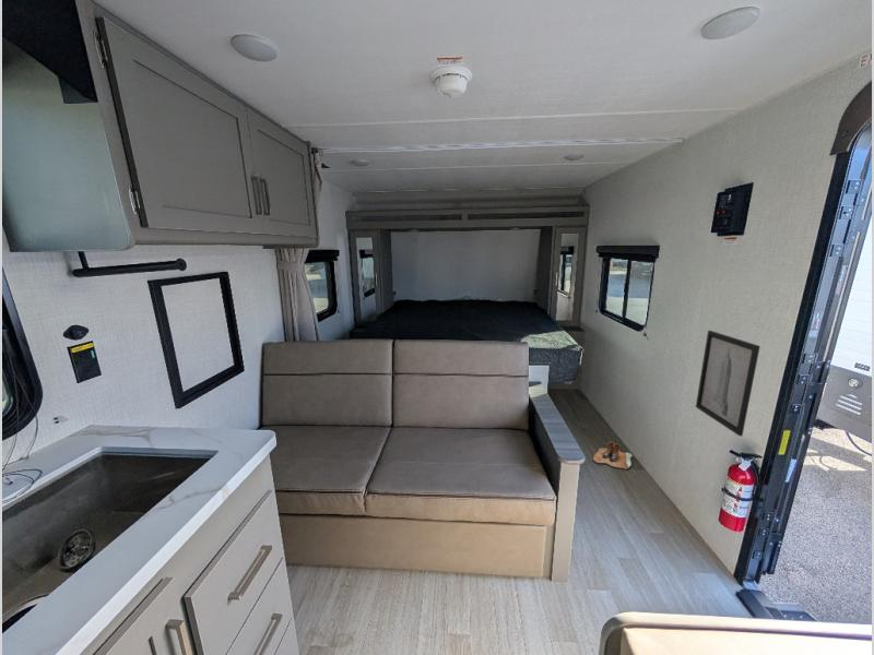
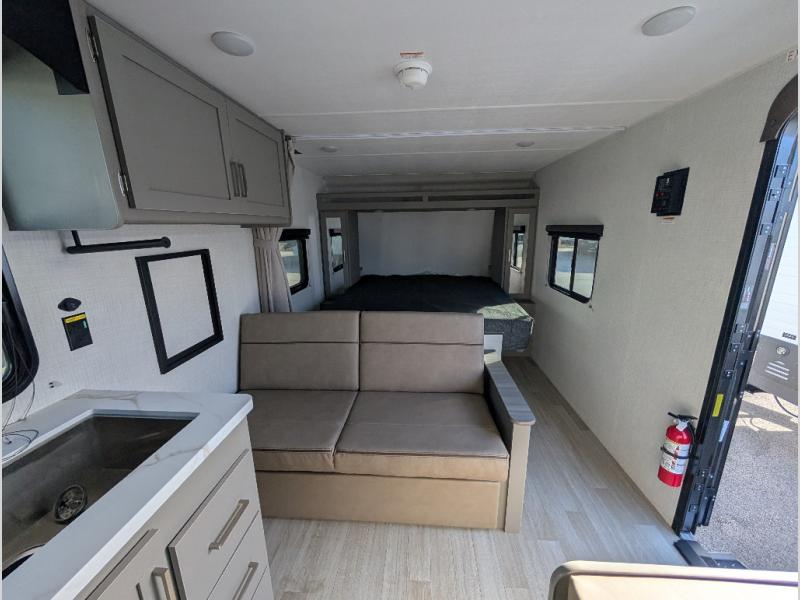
- boots (613, 452)
- wall art (723, 380)
